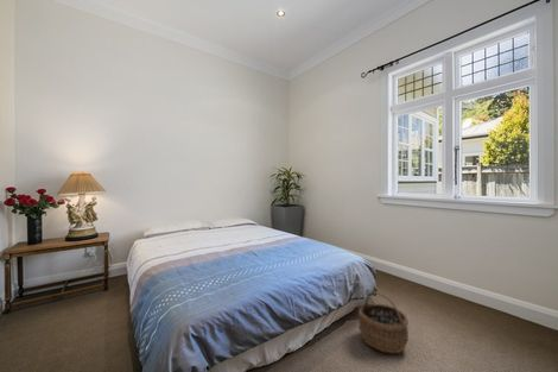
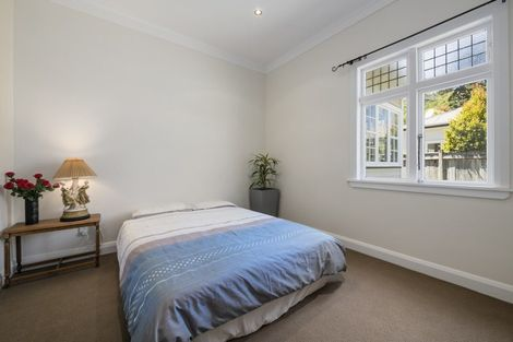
- wicker basket (382, 317)
